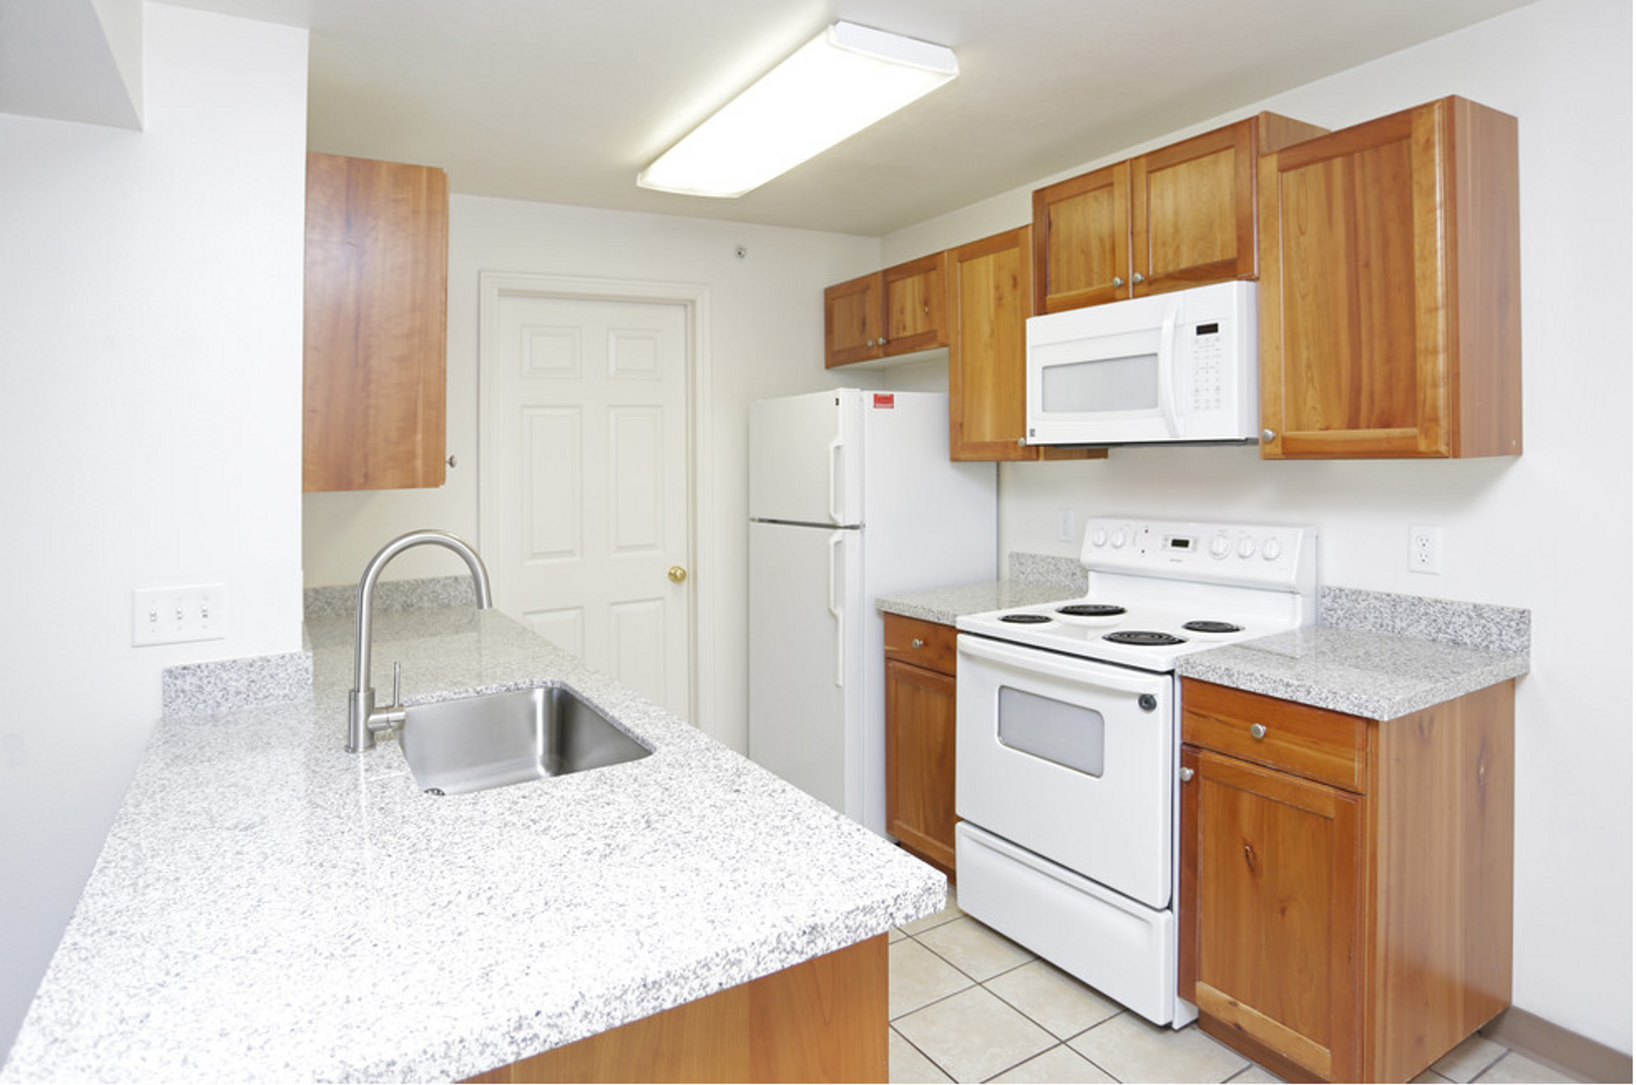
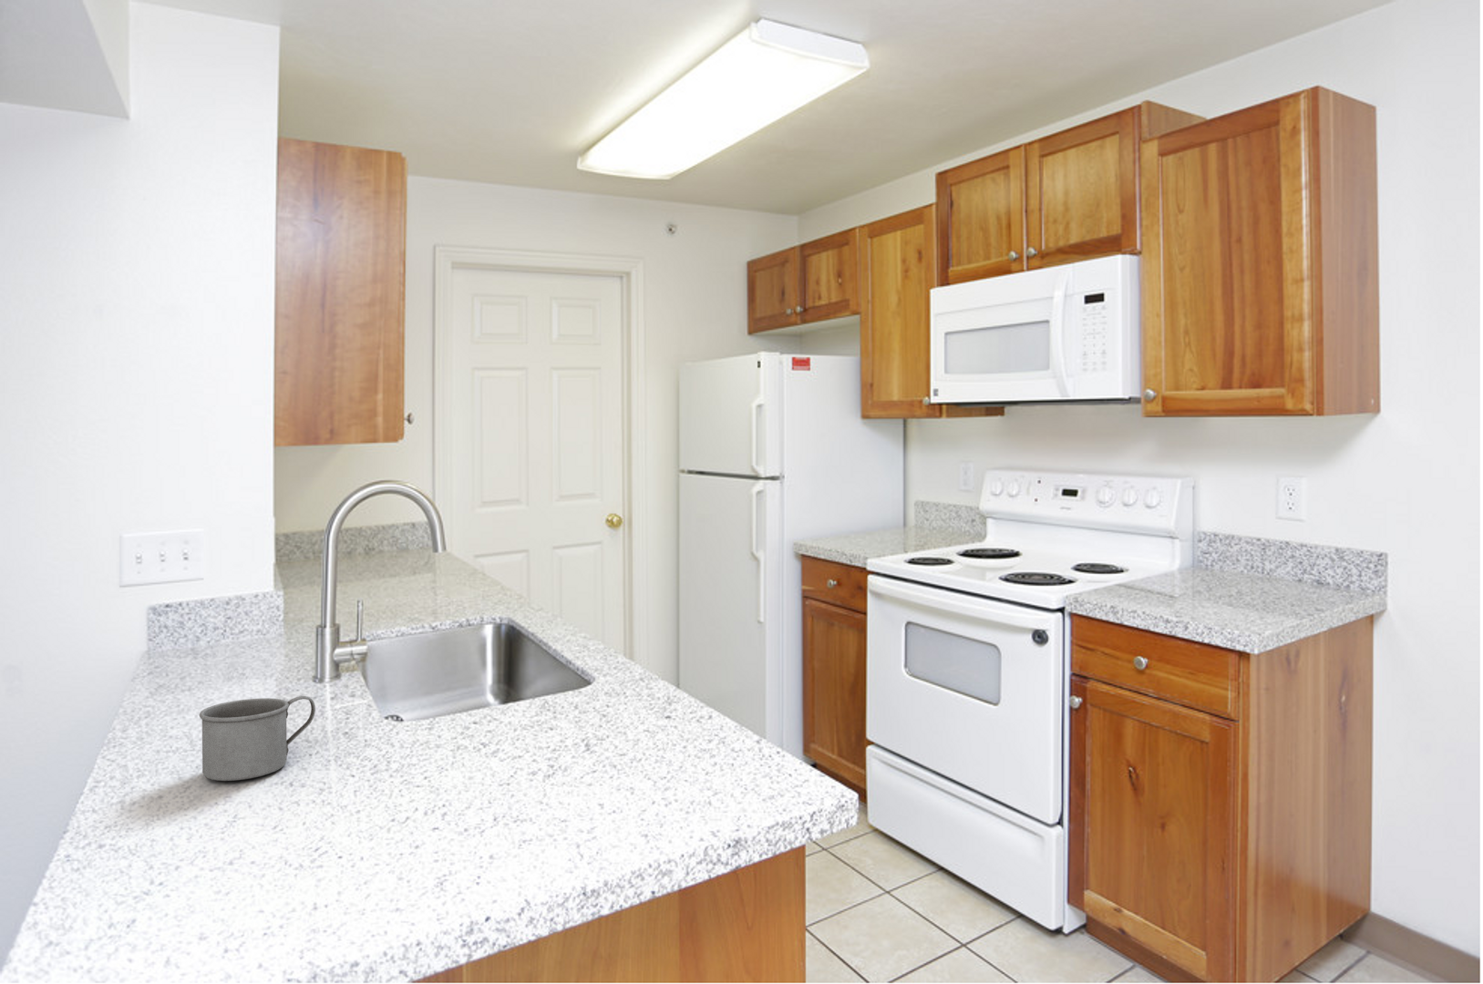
+ mug (253, 736)
